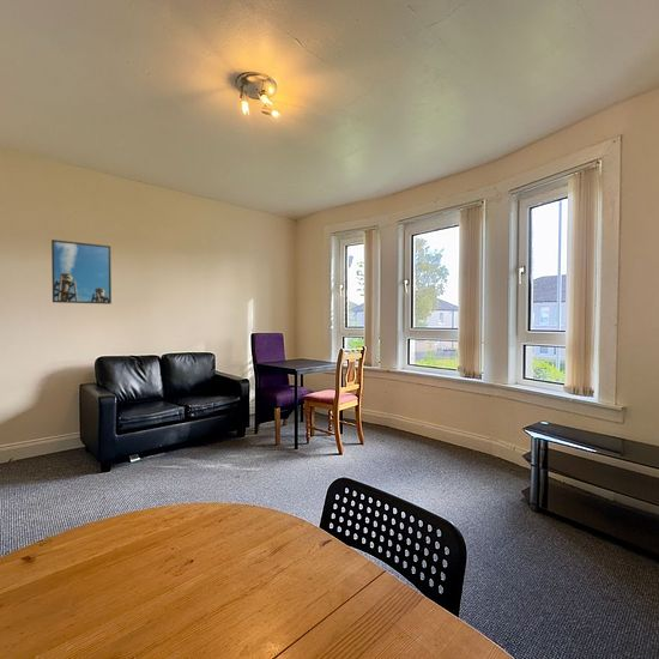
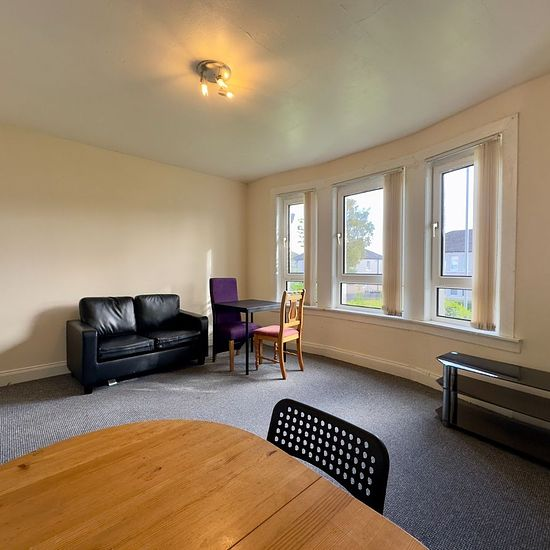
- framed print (81, 273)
